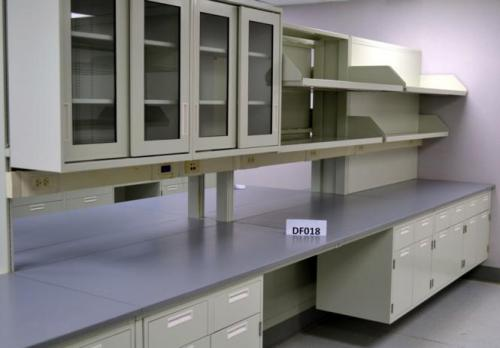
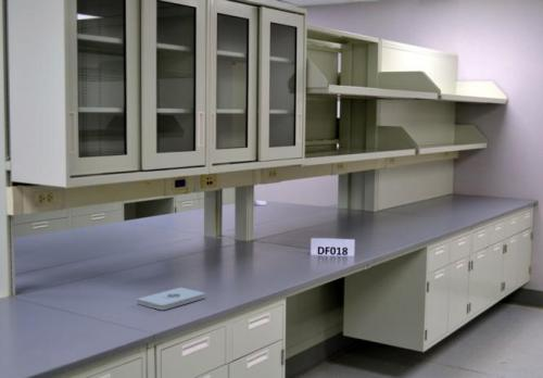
+ notepad (172, 298)
